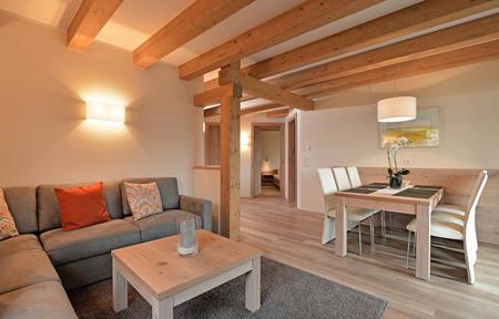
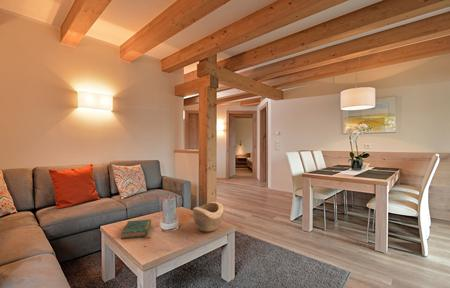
+ decorative bowl (208, 216)
+ book (137, 227)
